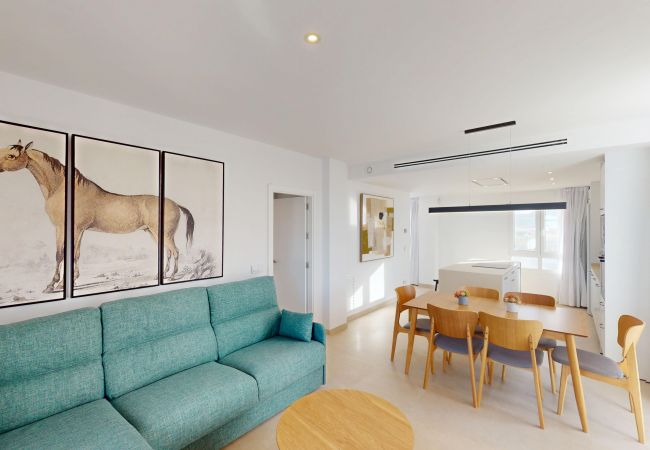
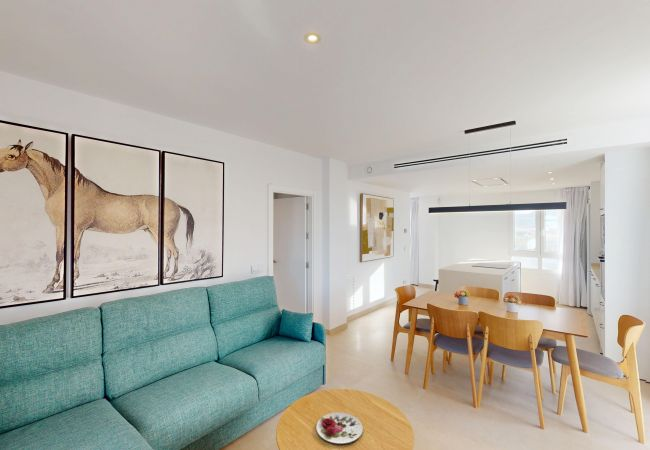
+ plate (339, 426)
